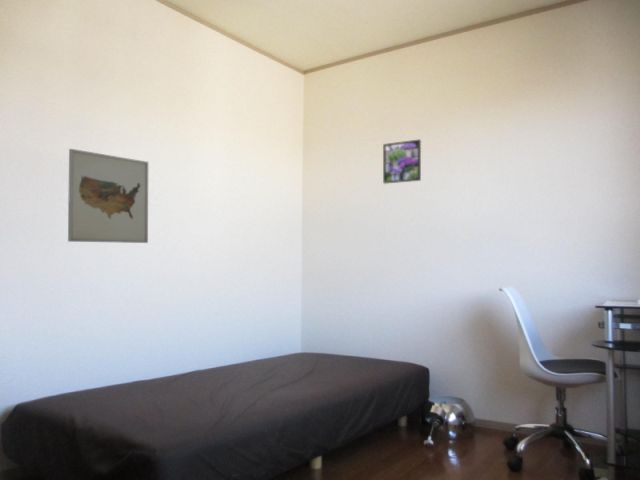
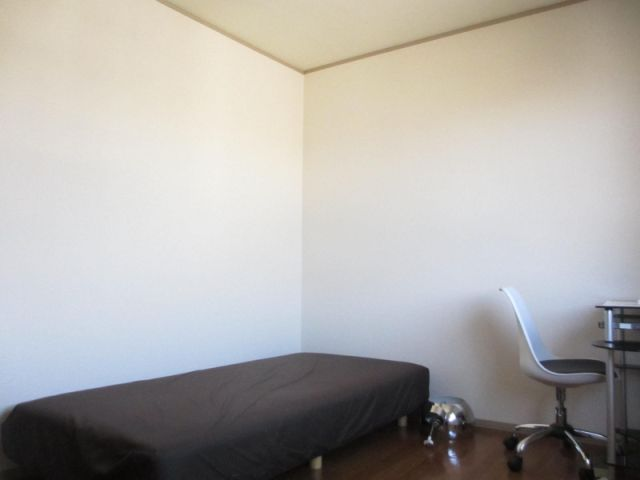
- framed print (401, 161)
- wall art (111, 199)
